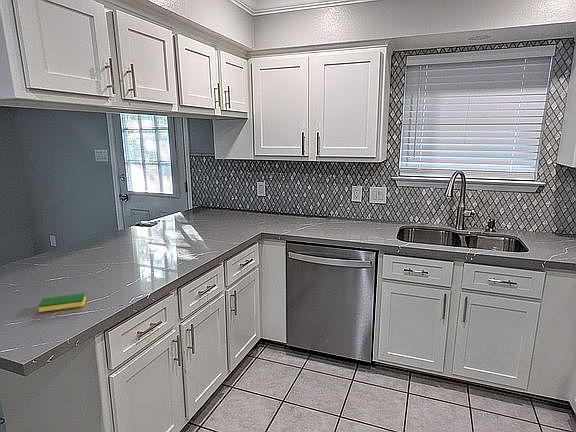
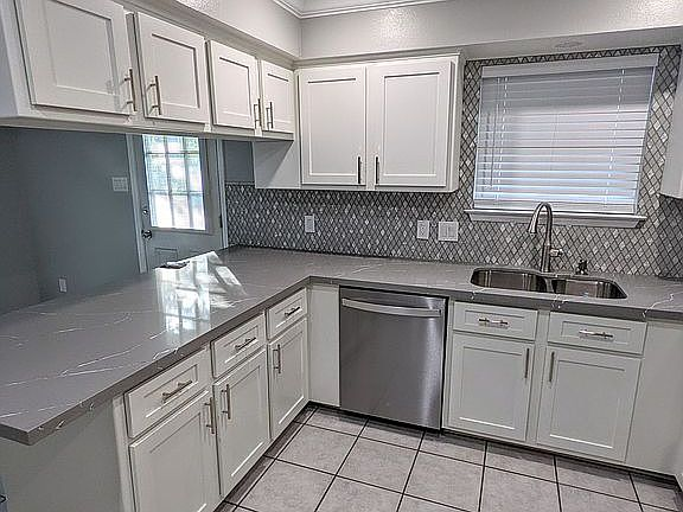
- dish sponge (63, 302)
